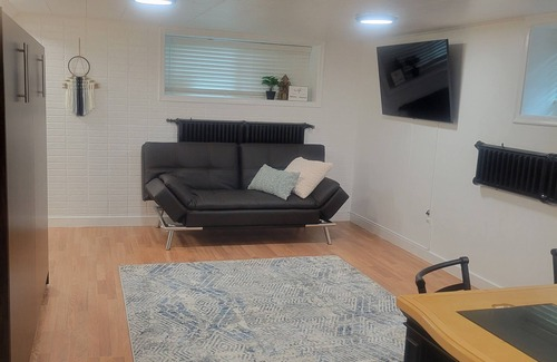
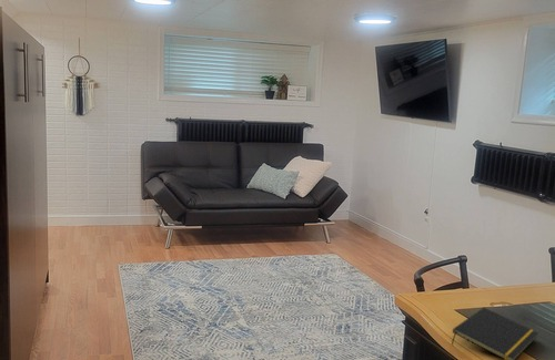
+ notepad (496, 332)
